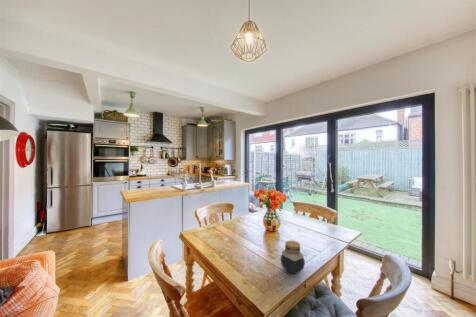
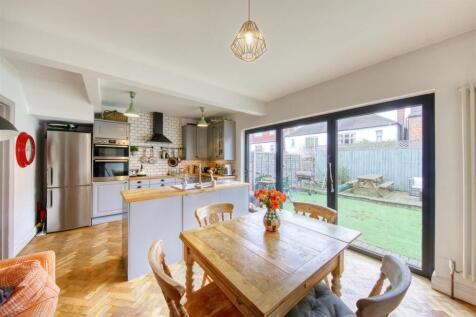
- jar (292, 256)
